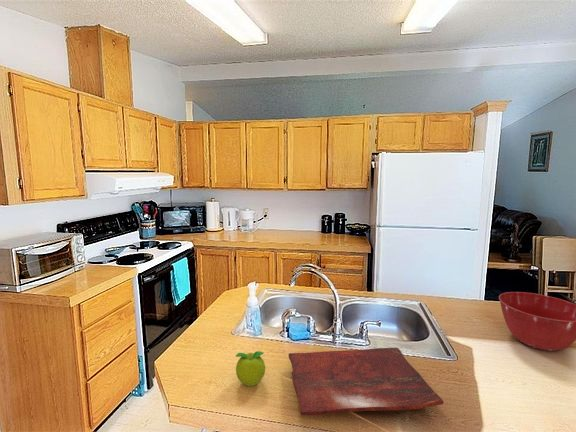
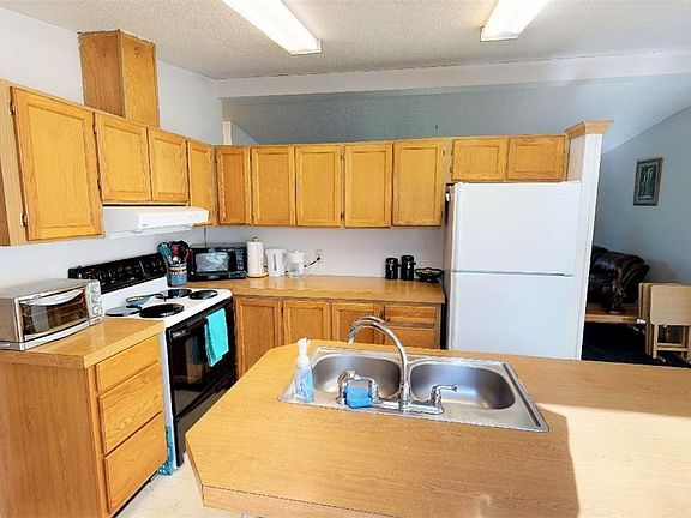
- mixing bowl (540, 323)
- fruit (250, 368)
- cutting board (356, 382)
